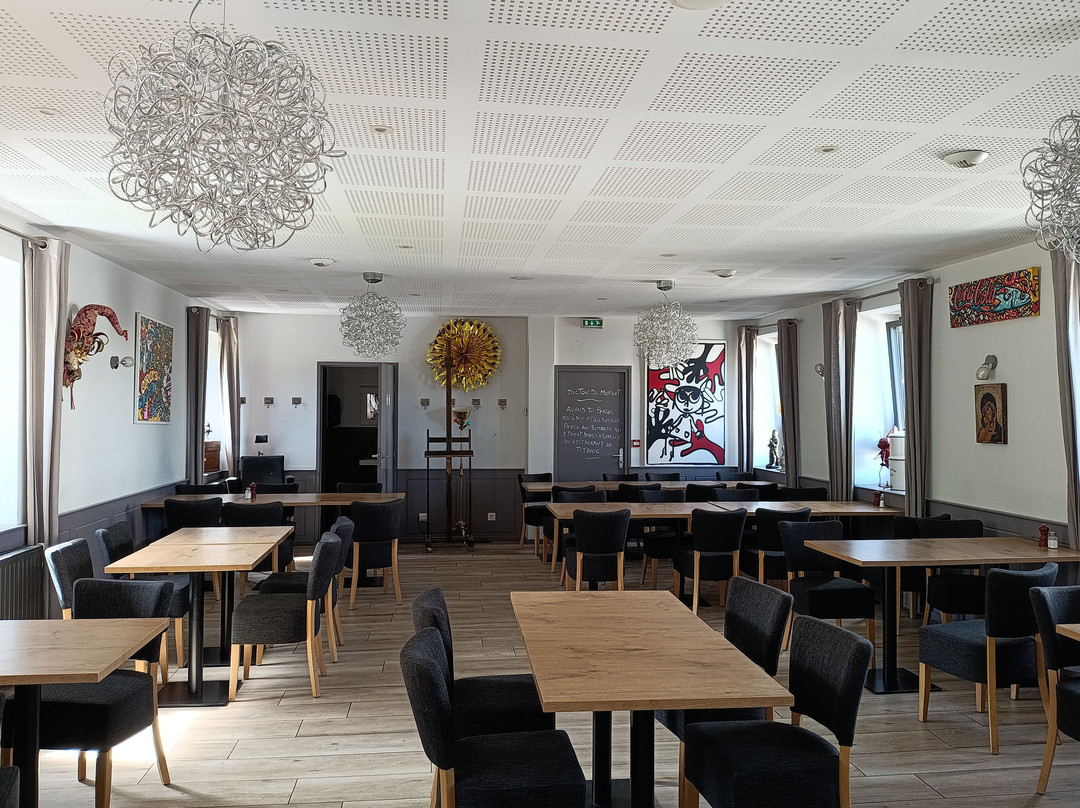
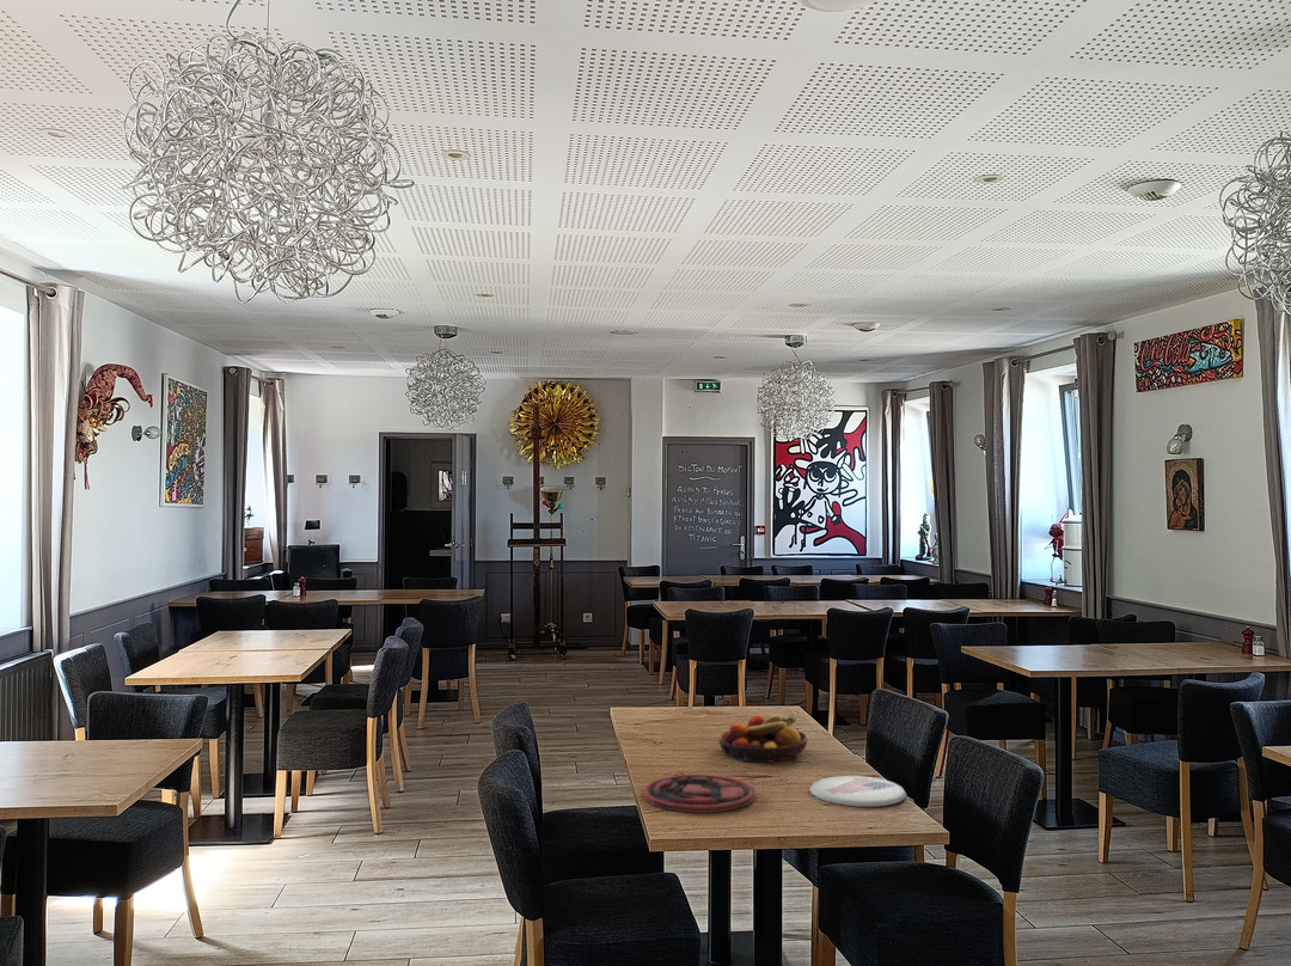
+ fruit bowl (763, 733)
+ plate (857, 789)
+ plate (698, 791)
